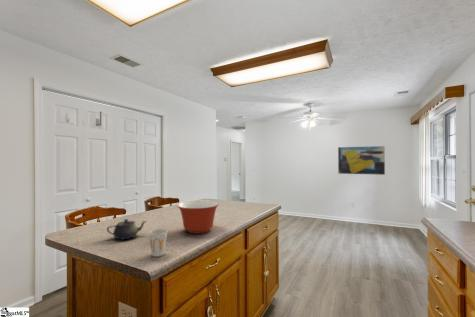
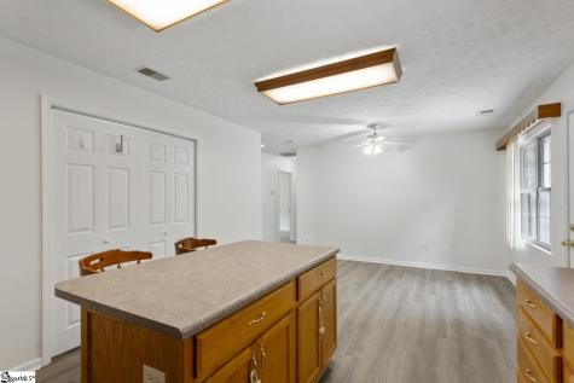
- cup (158, 242)
- mixing bowl (198, 217)
- teapot (127, 228)
- wall art (360, 160)
